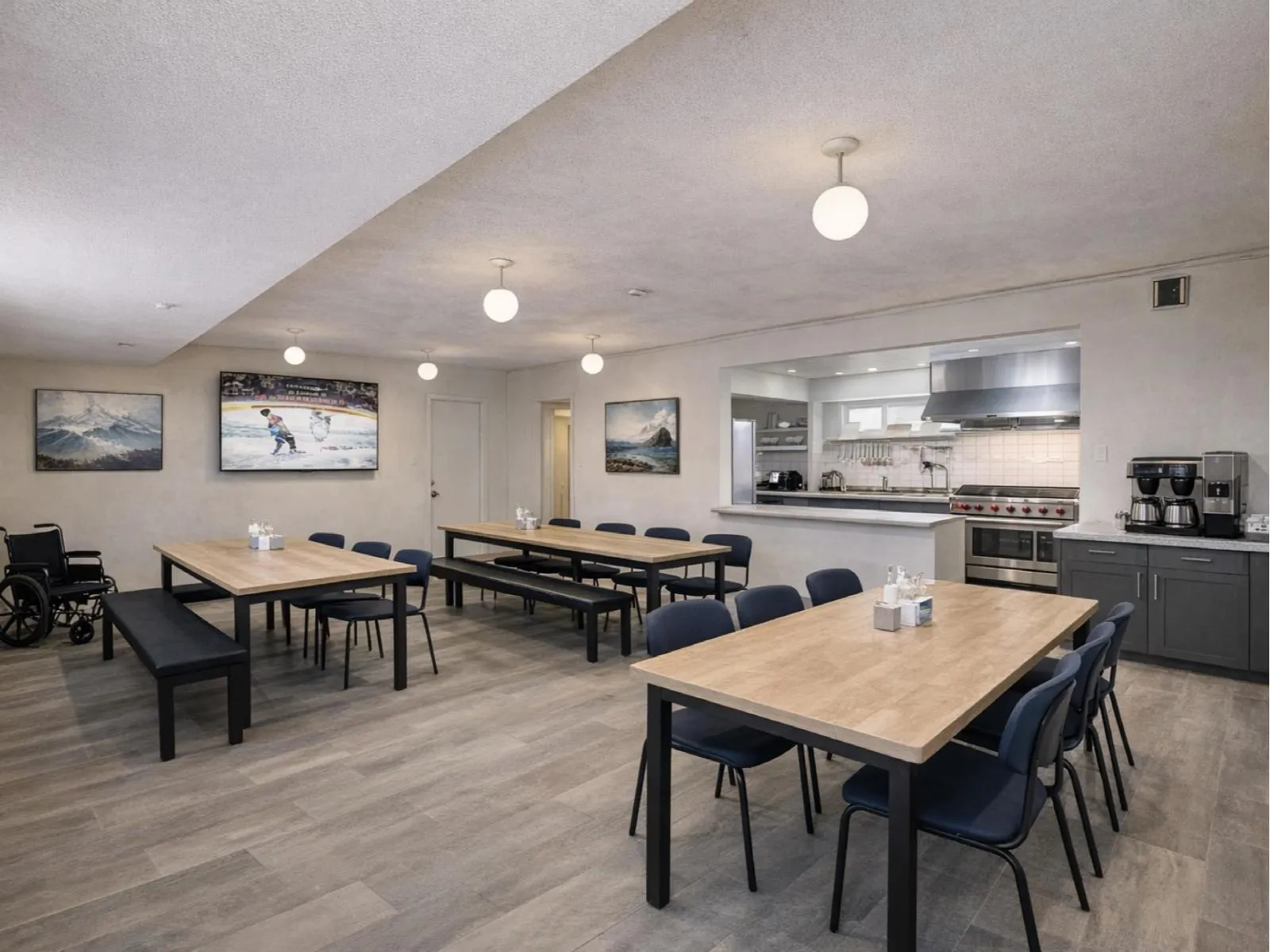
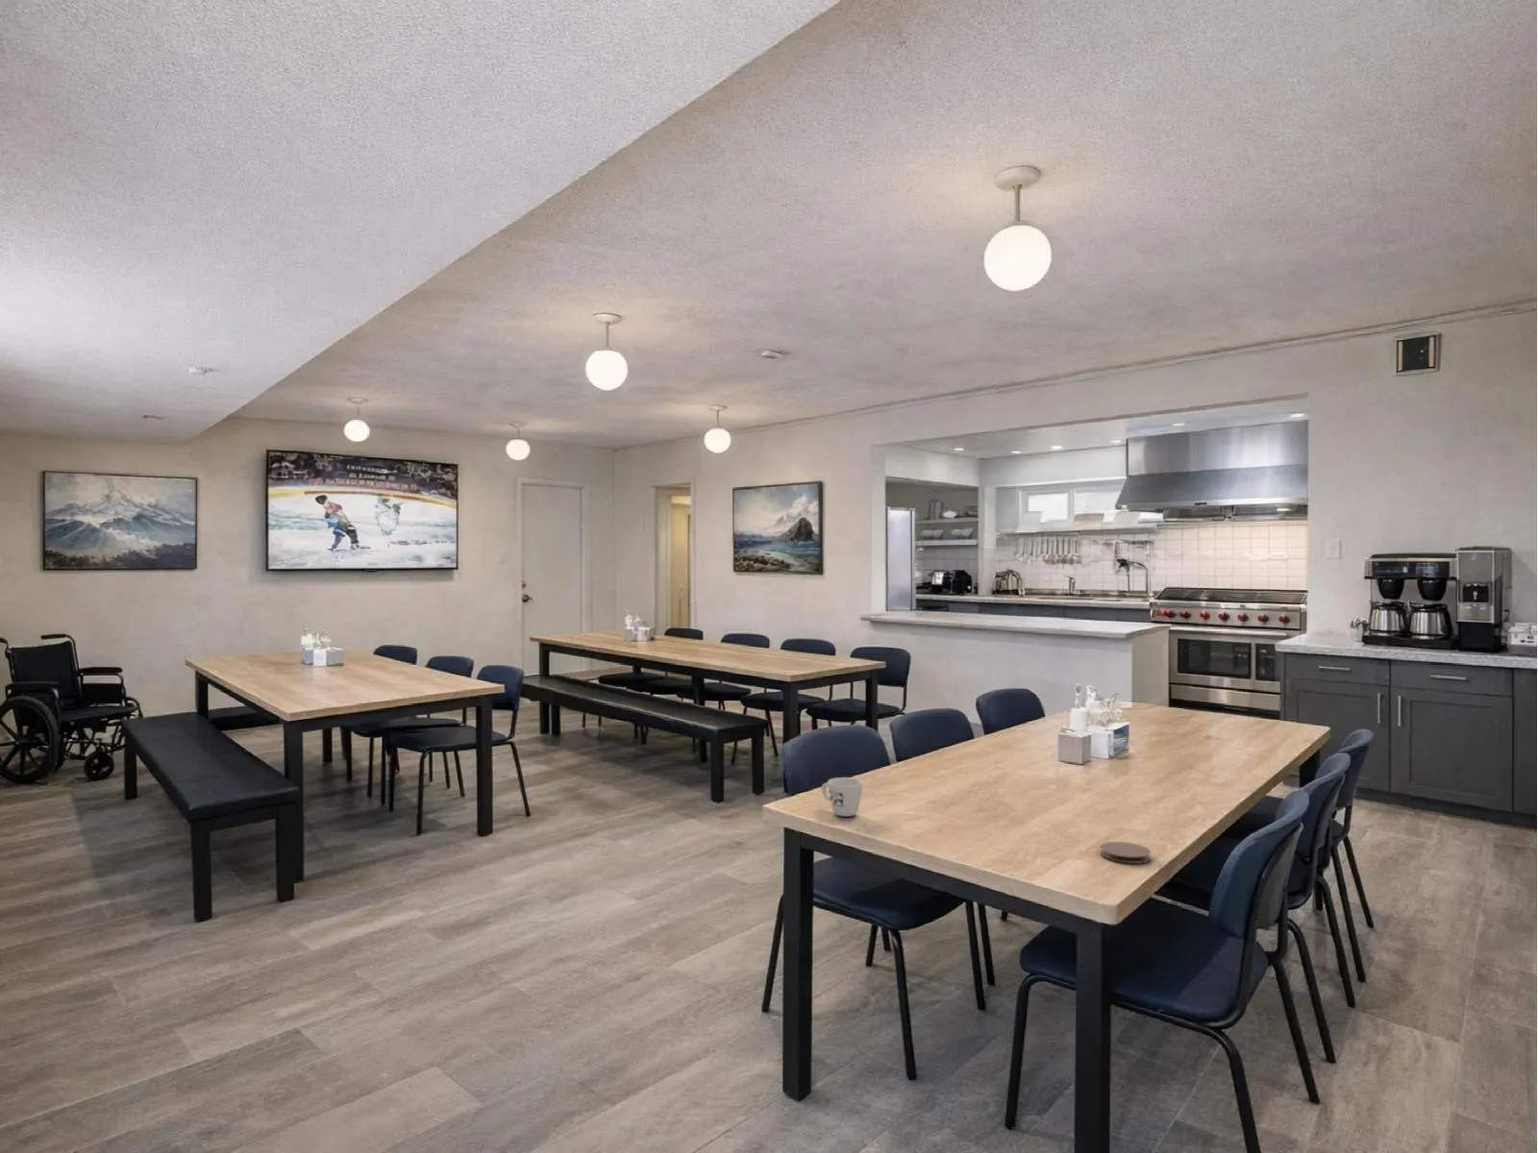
+ mug (840, 797)
+ coaster (1125, 853)
